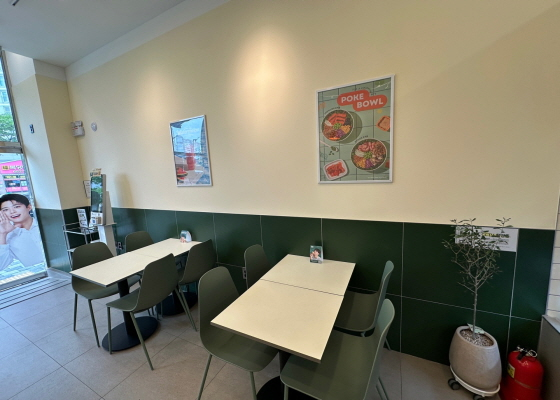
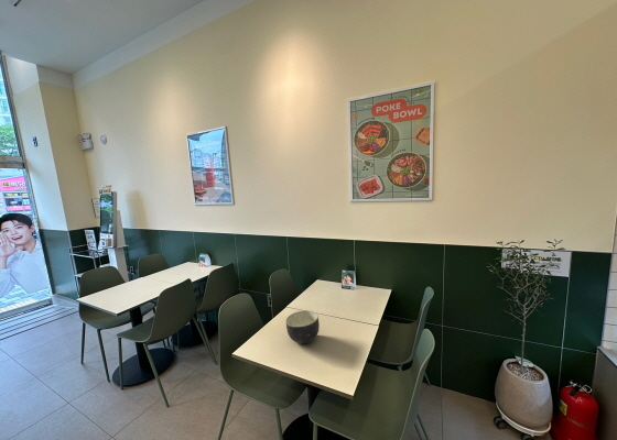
+ bowl (302, 328)
